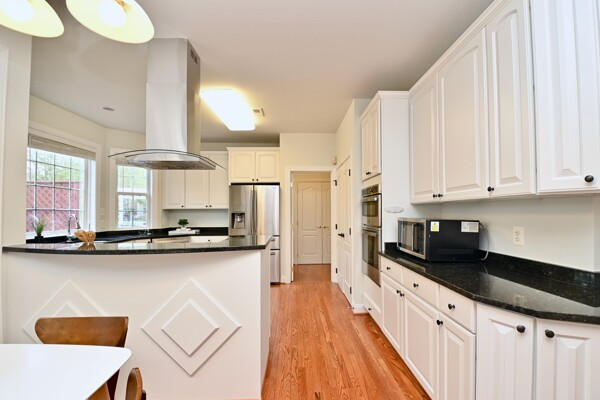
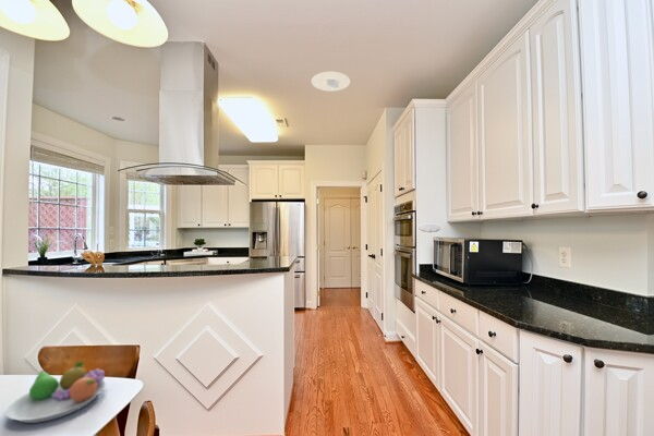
+ recessed light (330, 80)
+ fruit bowl (59, 387)
